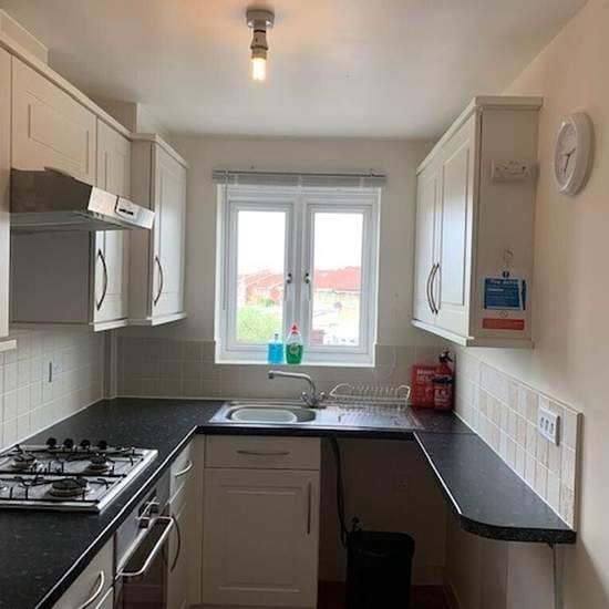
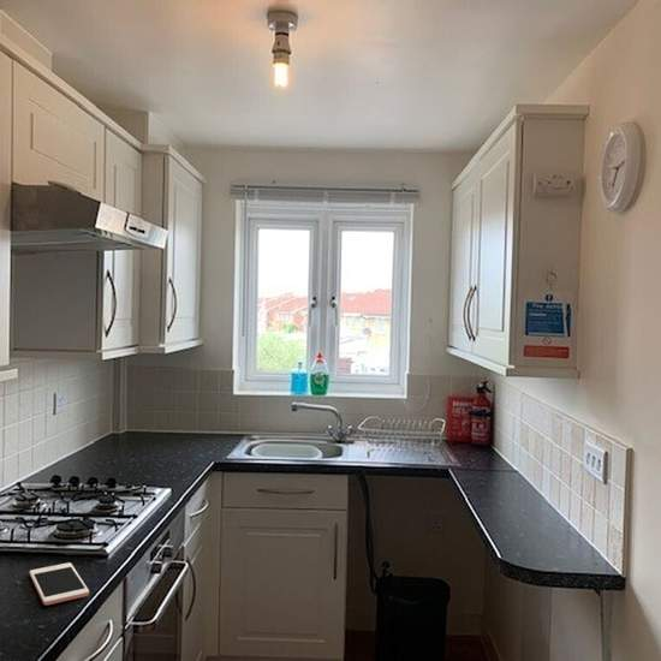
+ cell phone (58, 582)
